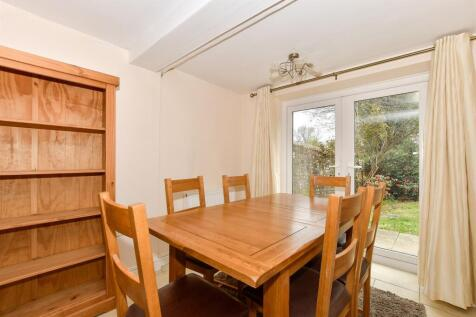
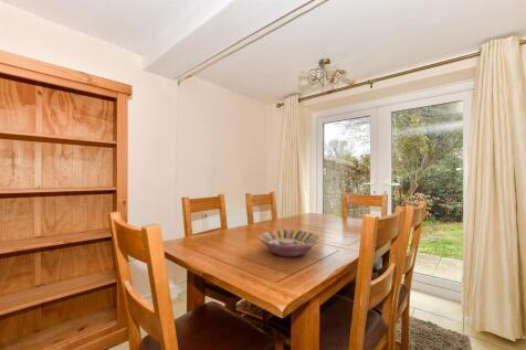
+ serving bowl (288, 244)
